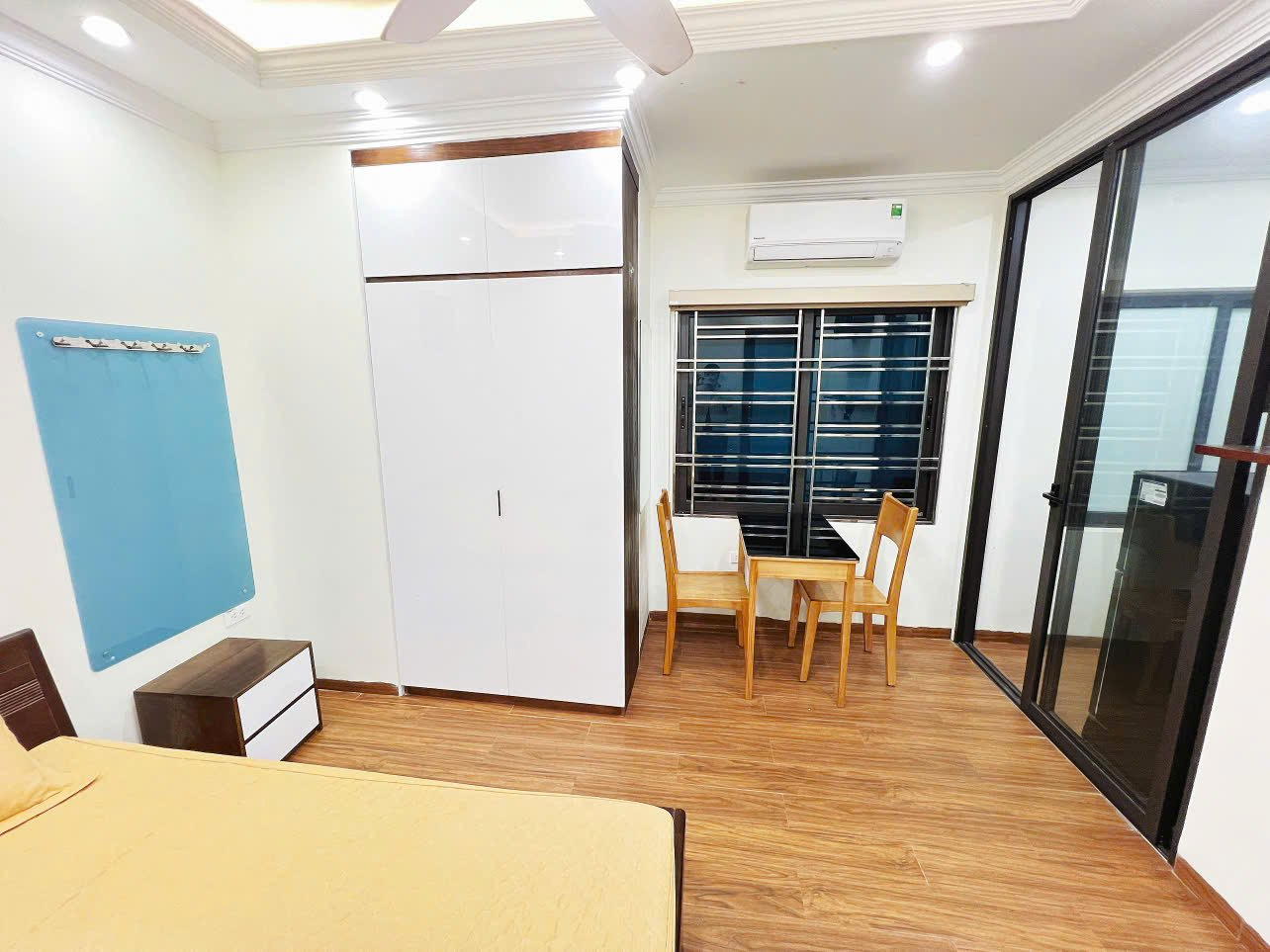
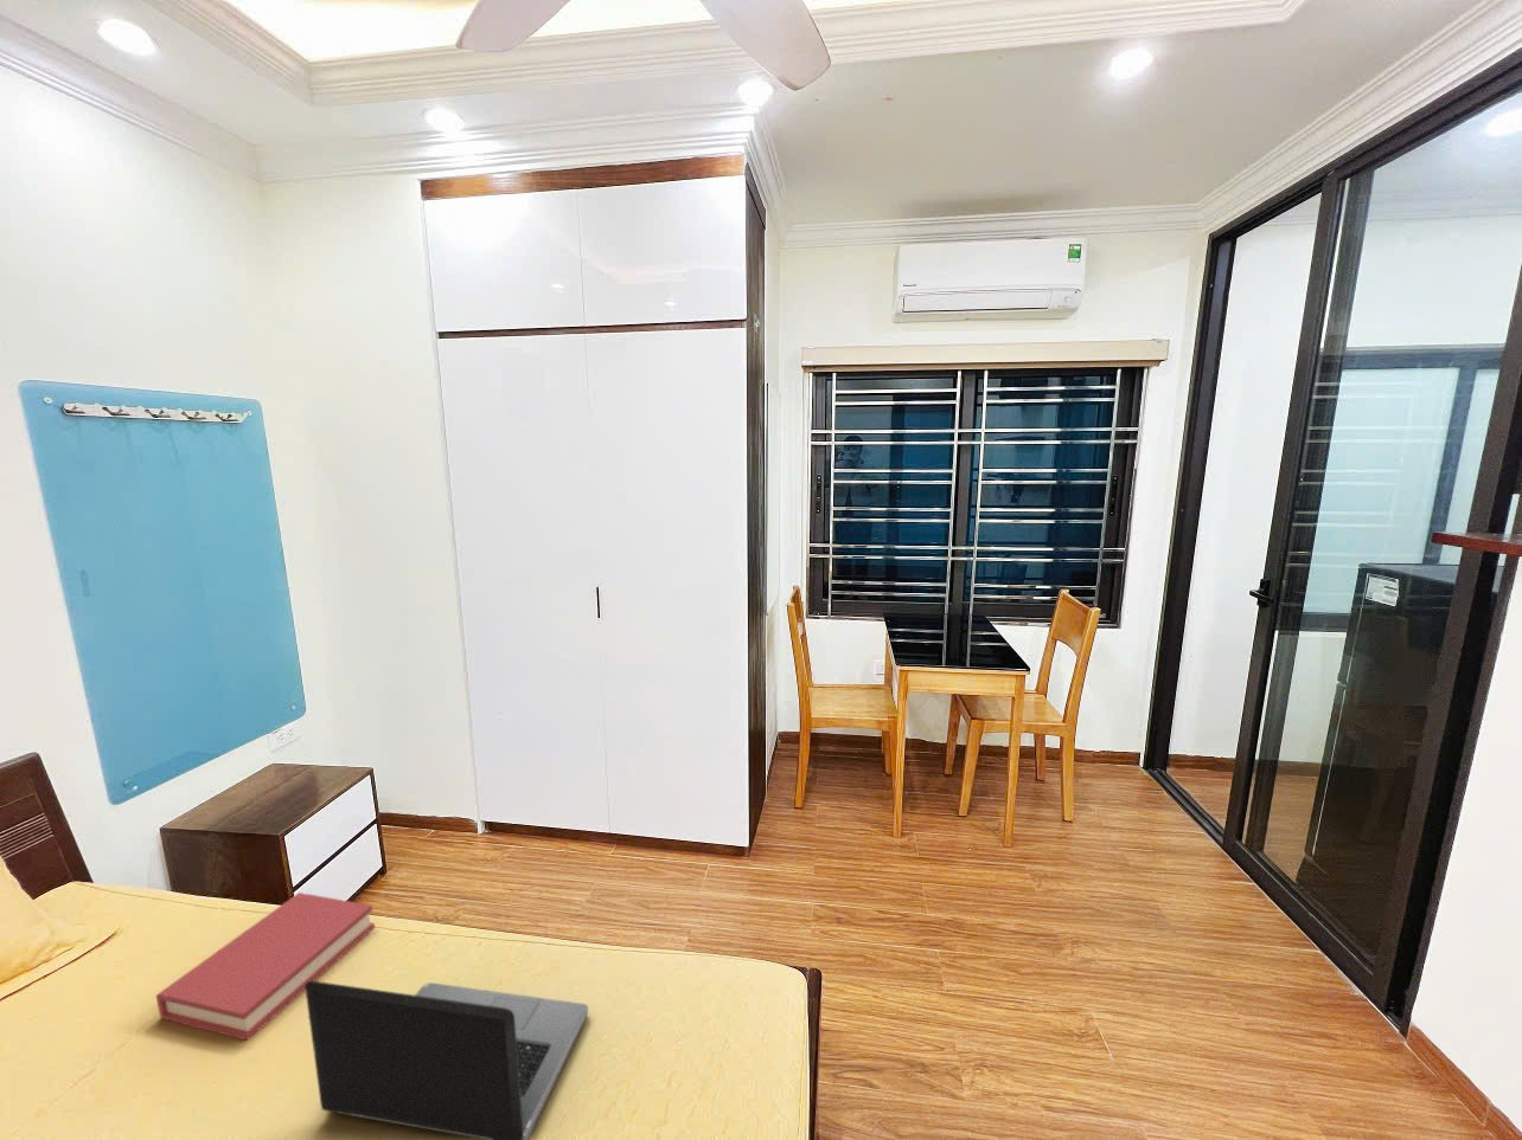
+ hardback book (274, 957)
+ laptop computer (461, 999)
